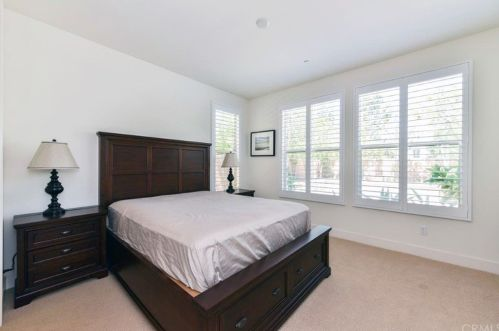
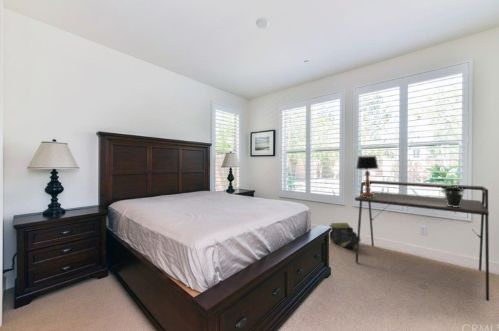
+ backpack (344, 234)
+ desk (417, 207)
+ table lamp (368, 176)
+ potted plant (452, 188)
